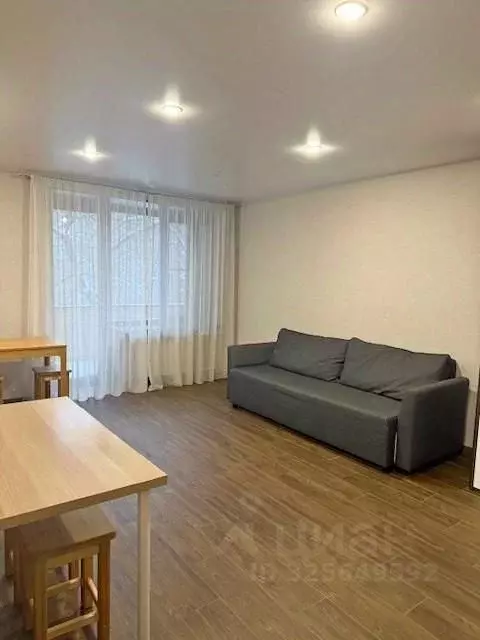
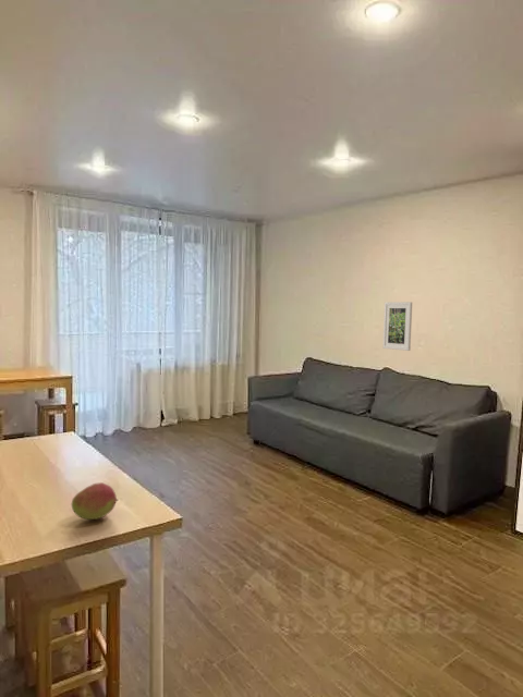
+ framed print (397, 326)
+ fruit (95, 501)
